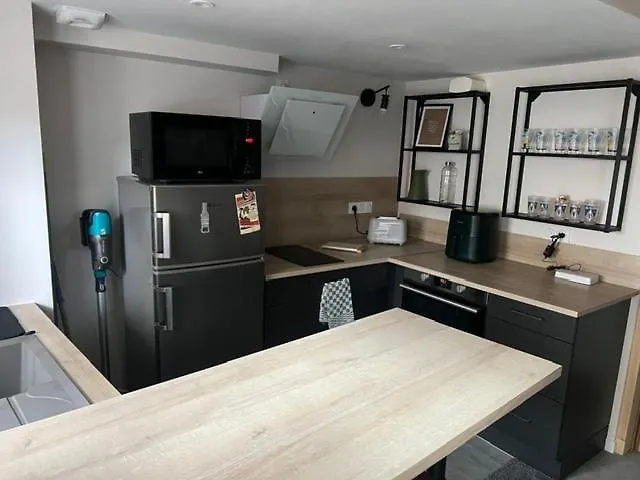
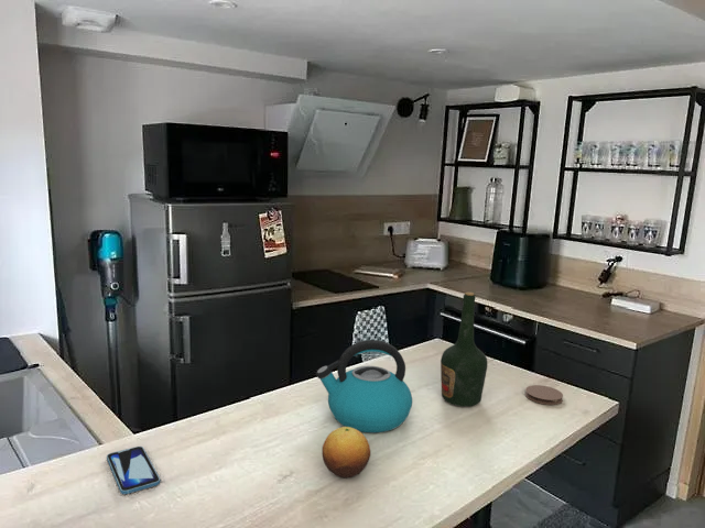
+ coaster (543, 394)
+ fruit (346, 451)
+ bottle (465, 346)
+ smartphone (132, 469)
+ kettle (365, 380)
